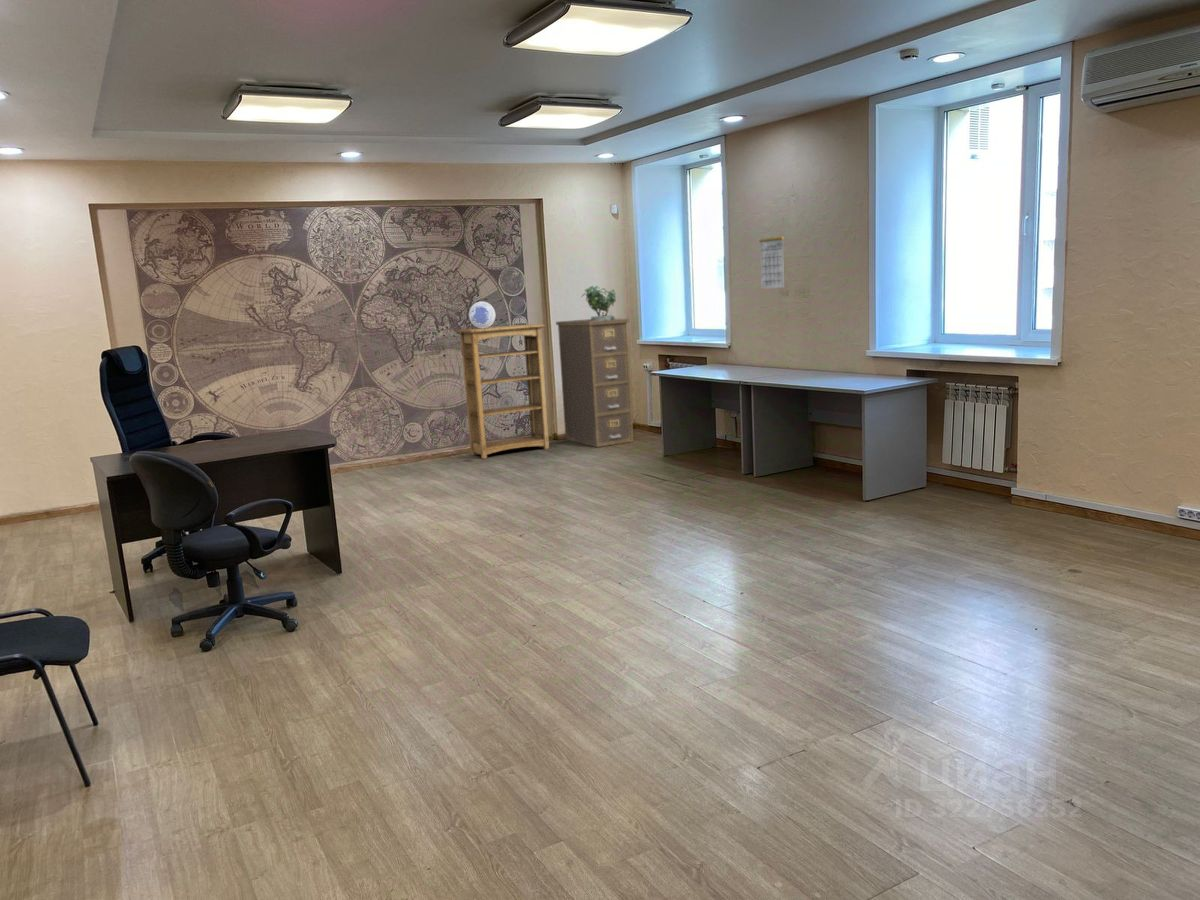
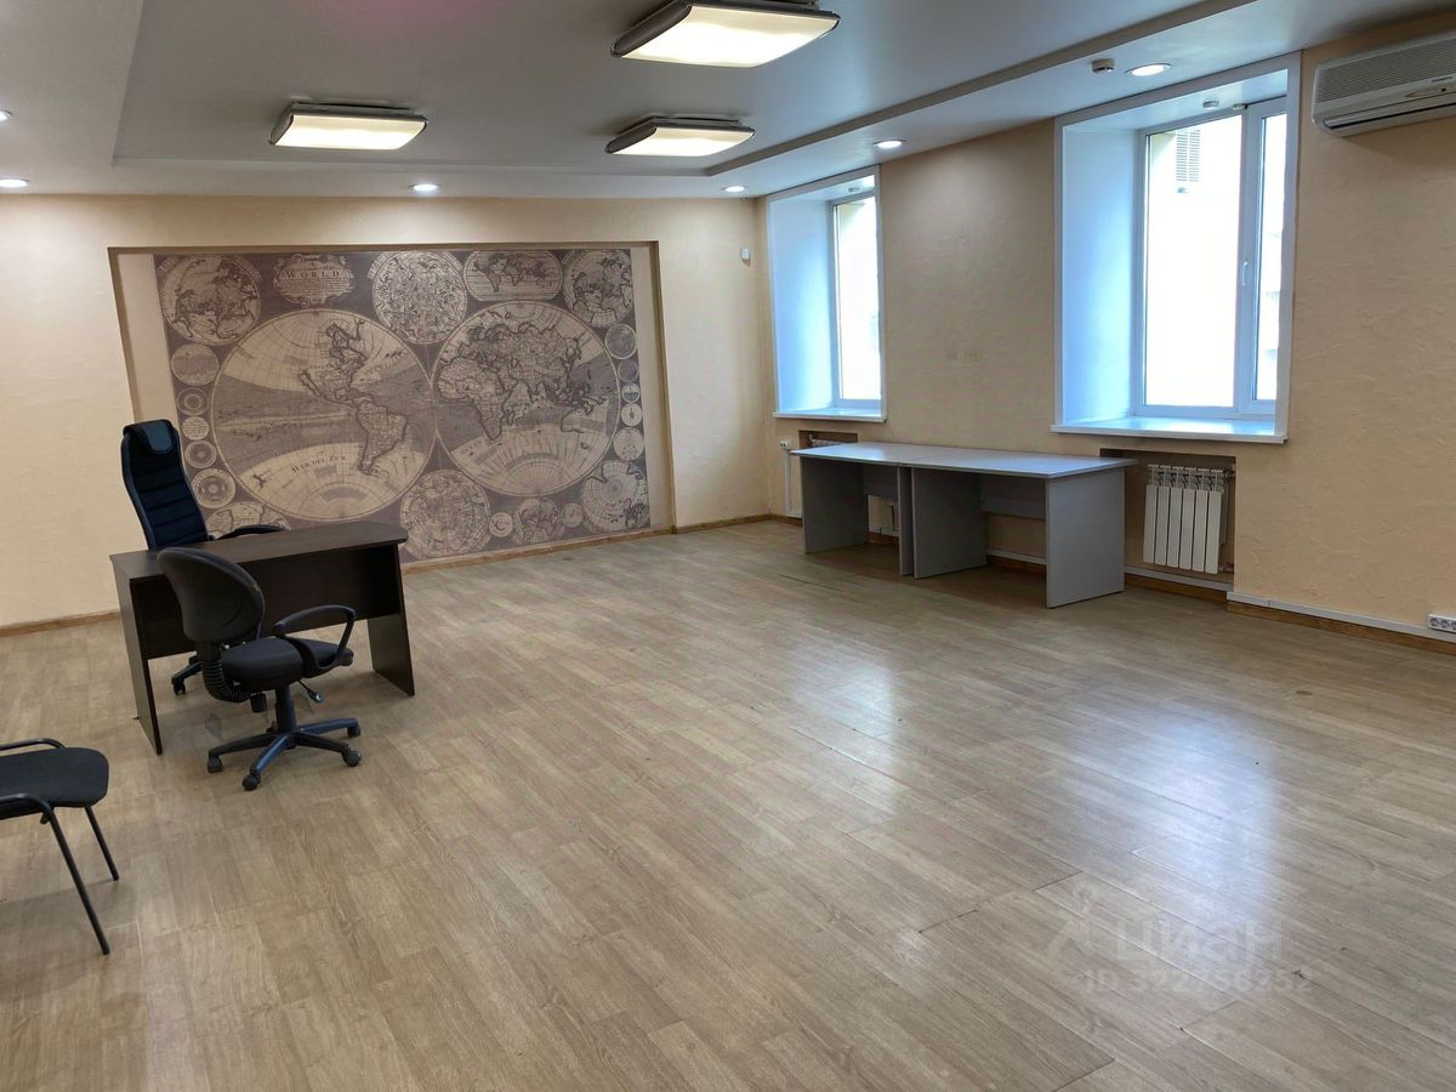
- potted plant (599, 301)
- bookshelf (505, 381)
- calendar (771, 257)
- globe (482, 314)
- filing cabinet (595, 381)
